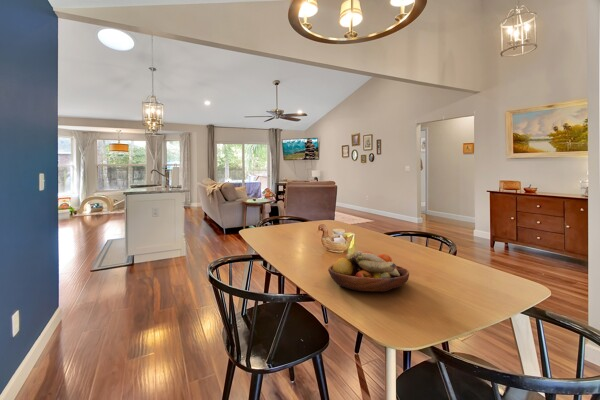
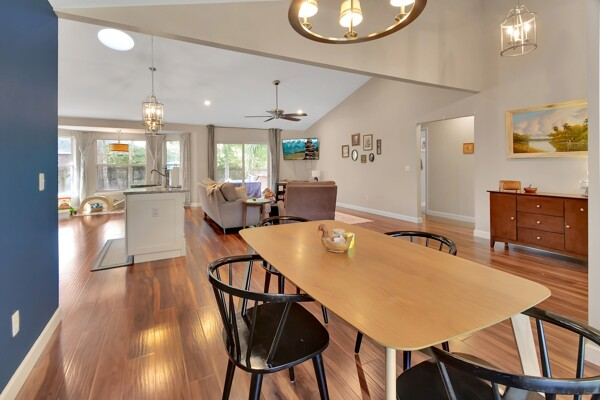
- fruit bowl (368, 266)
